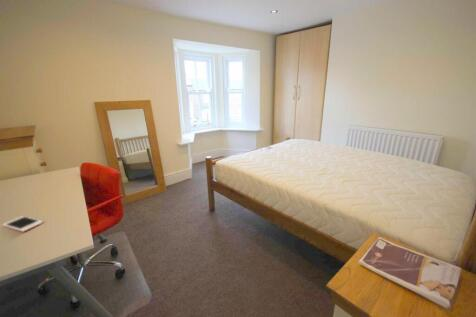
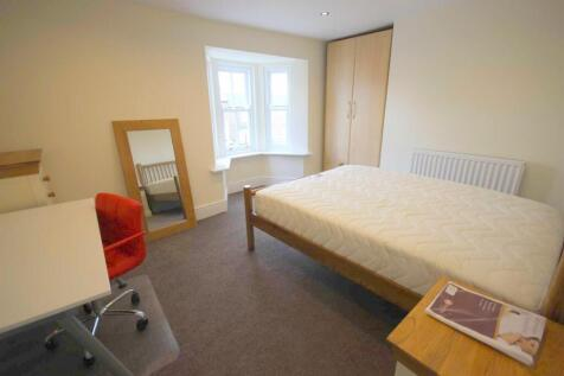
- cell phone (23, 223)
